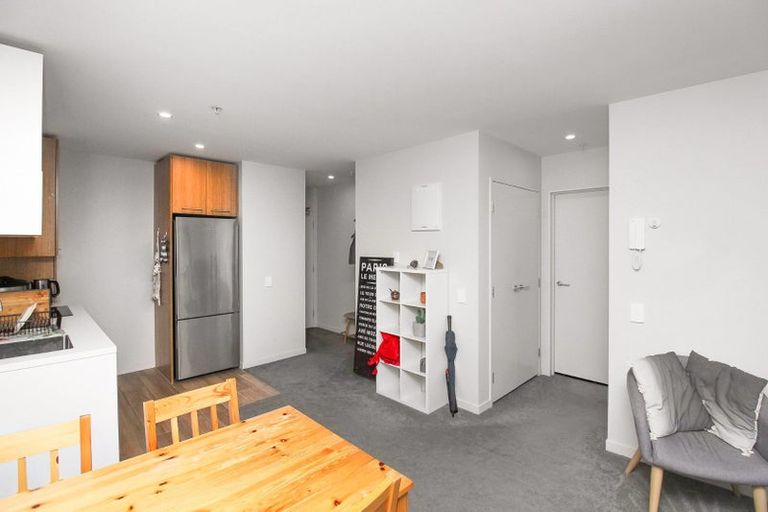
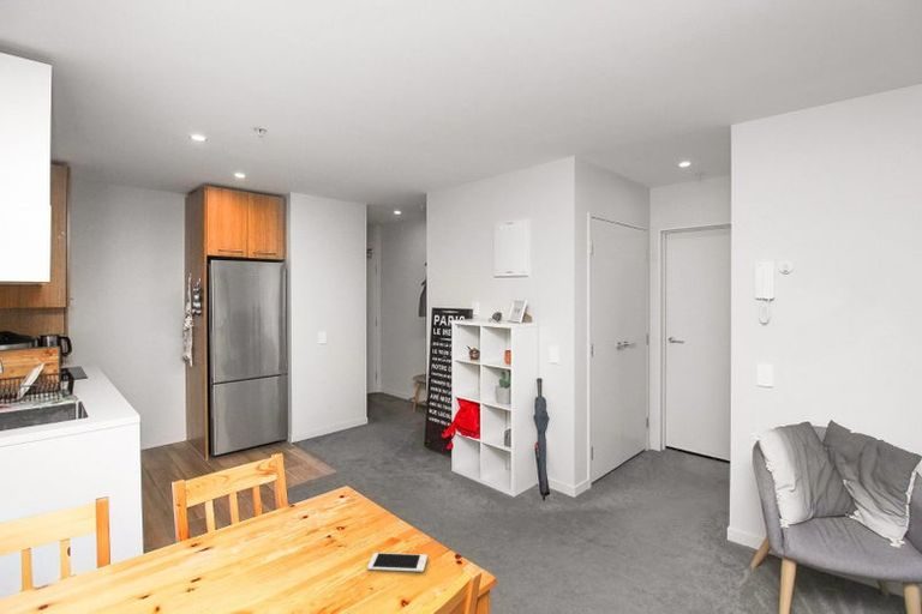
+ cell phone (397, 561)
